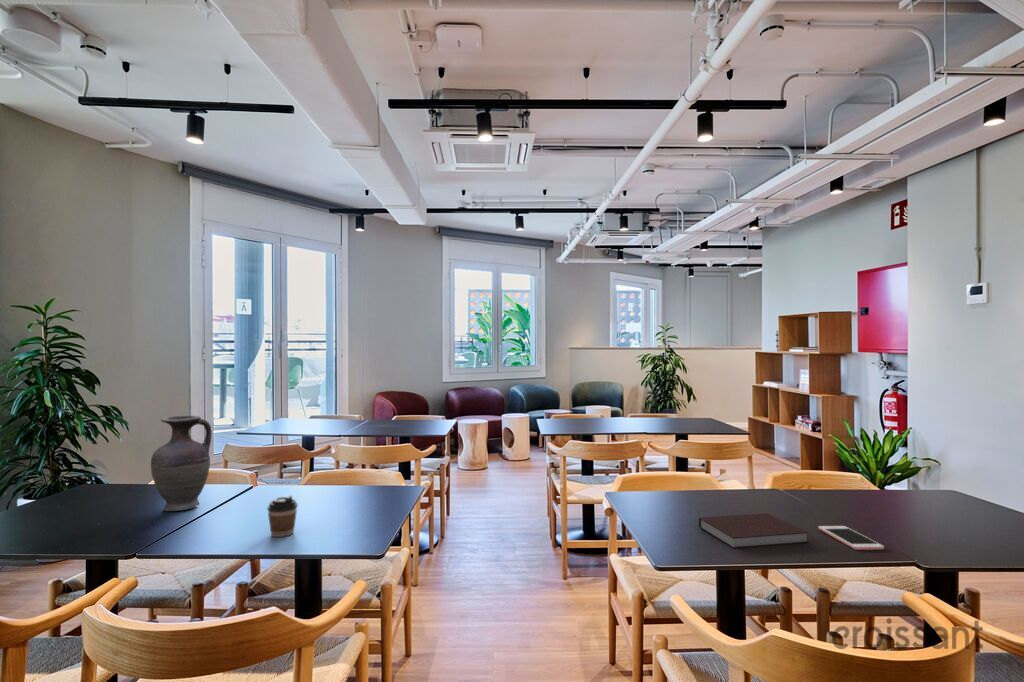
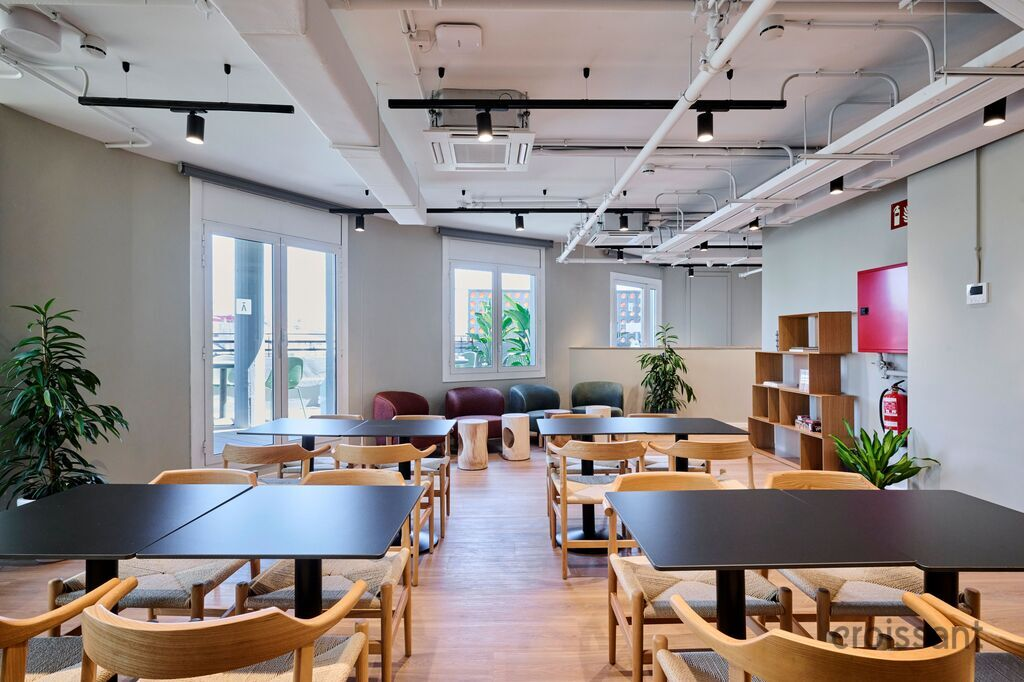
- coffee cup (282, 515)
- vase (181, 462)
- cell phone (849, 537)
- notebook (751, 529)
